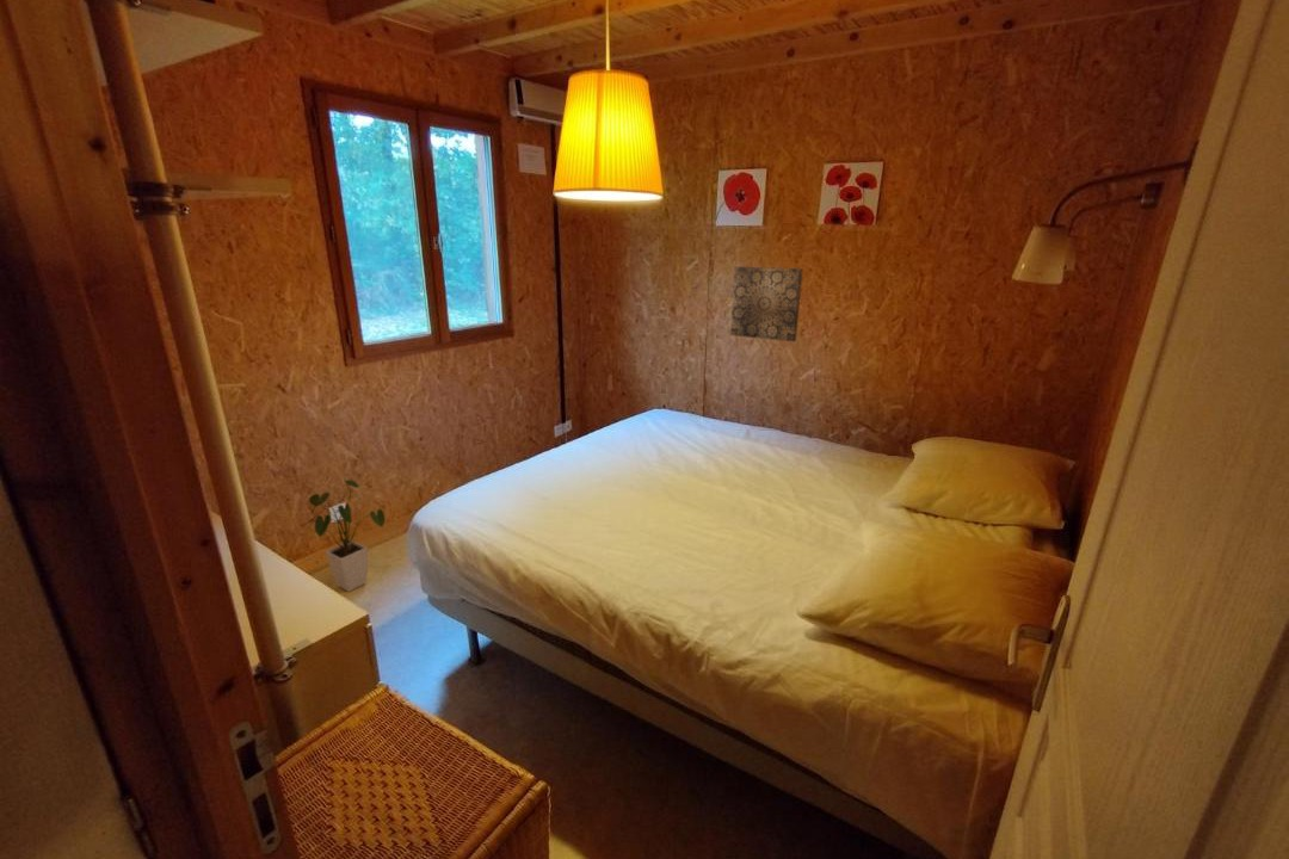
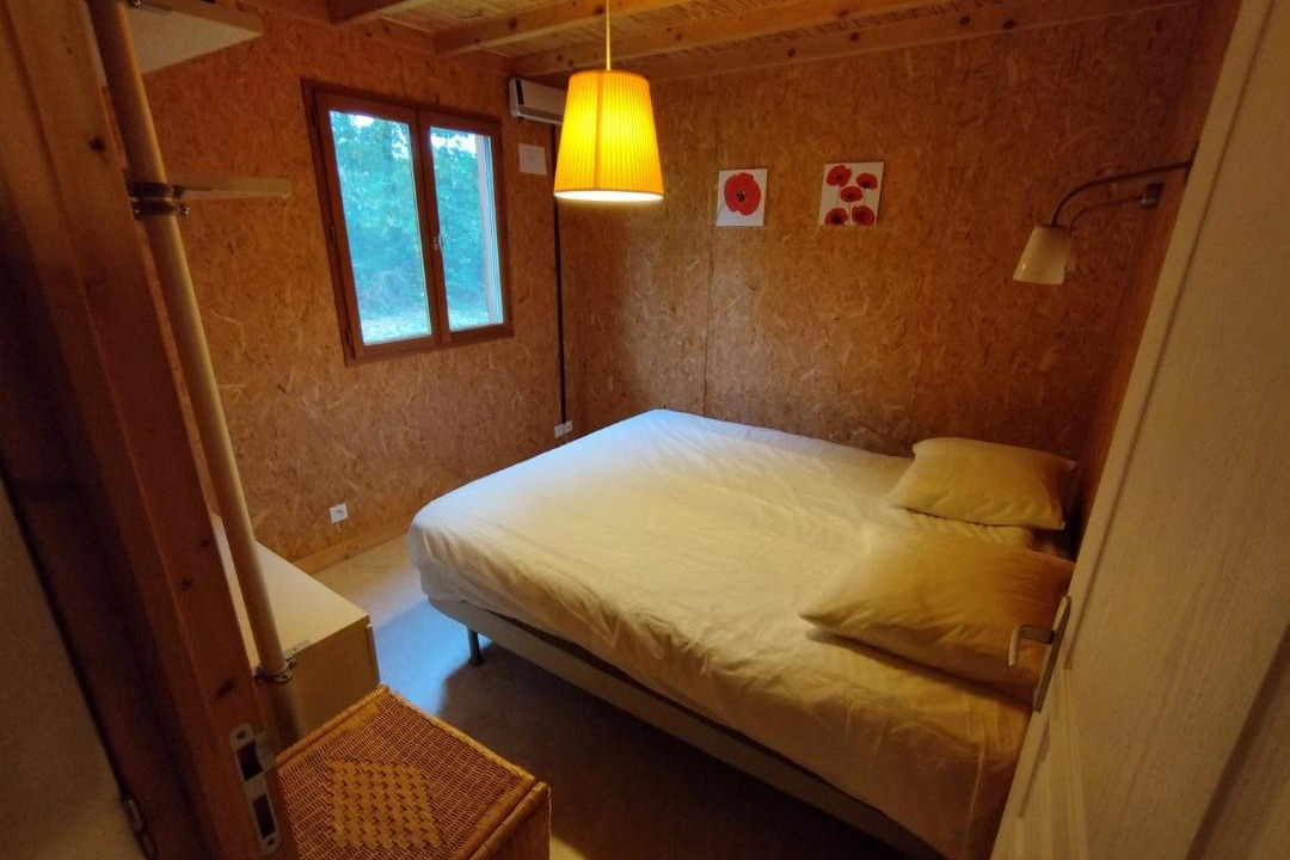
- house plant (352, 536)
- wall art (764, 303)
